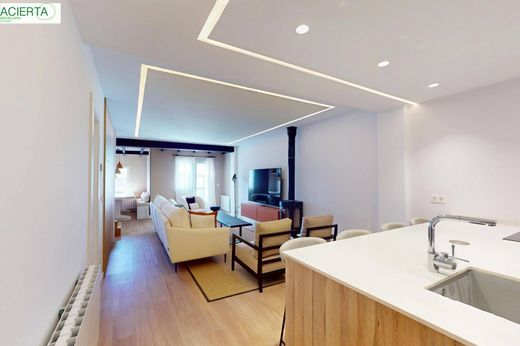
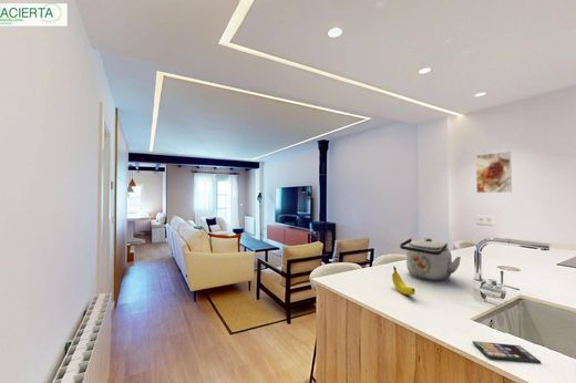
+ fruit (403, 282)
+ smartphone (504, 351)
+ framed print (493, 173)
+ kettle (432, 258)
